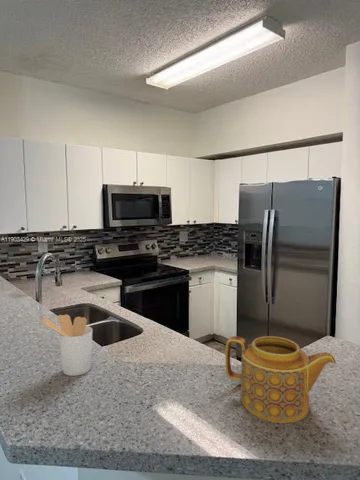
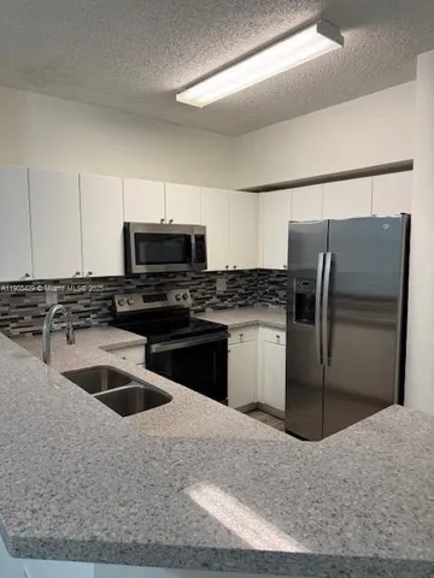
- utensil holder (67, 342)
- teapot (277, 374)
